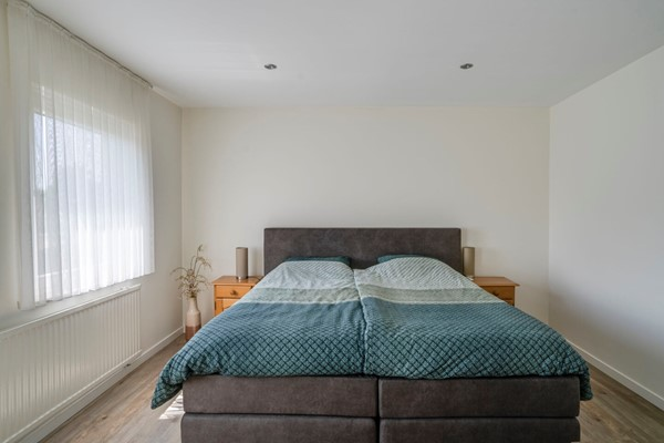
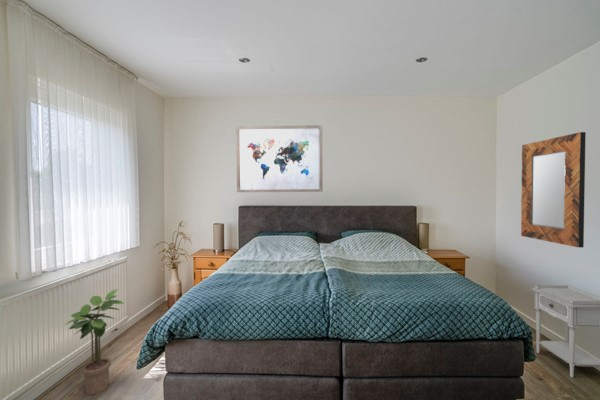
+ home mirror (549, 190)
+ wall art (279, 159)
+ nightstand (569, 328)
+ potted plant (92, 342)
